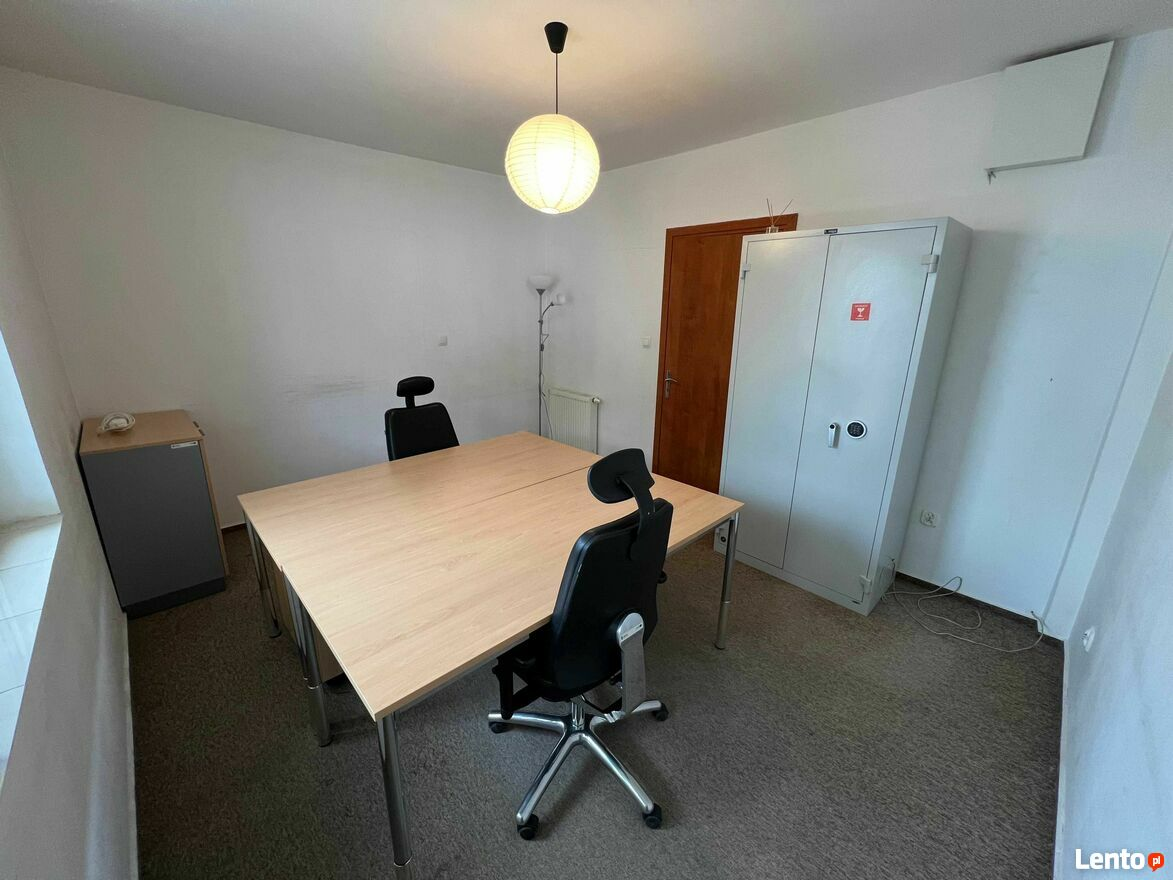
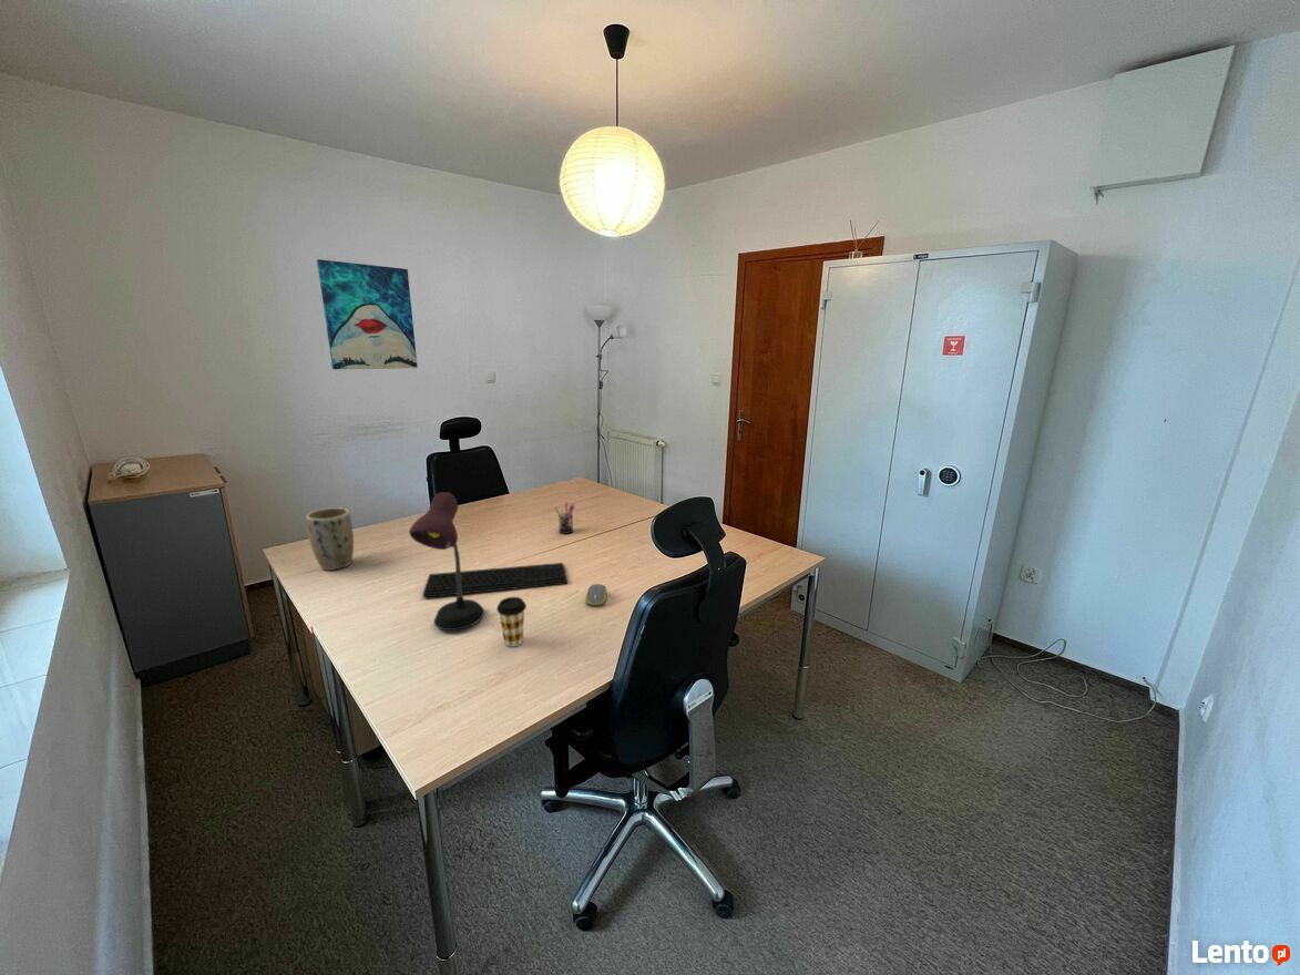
+ computer mouse (596, 593)
+ desk lamp (455, 562)
+ keyboard (498, 577)
+ plant pot (331, 538)
+ wall art (370, 318)
+ coffee cup (512, 622)
+ pen holder (564, 517)
